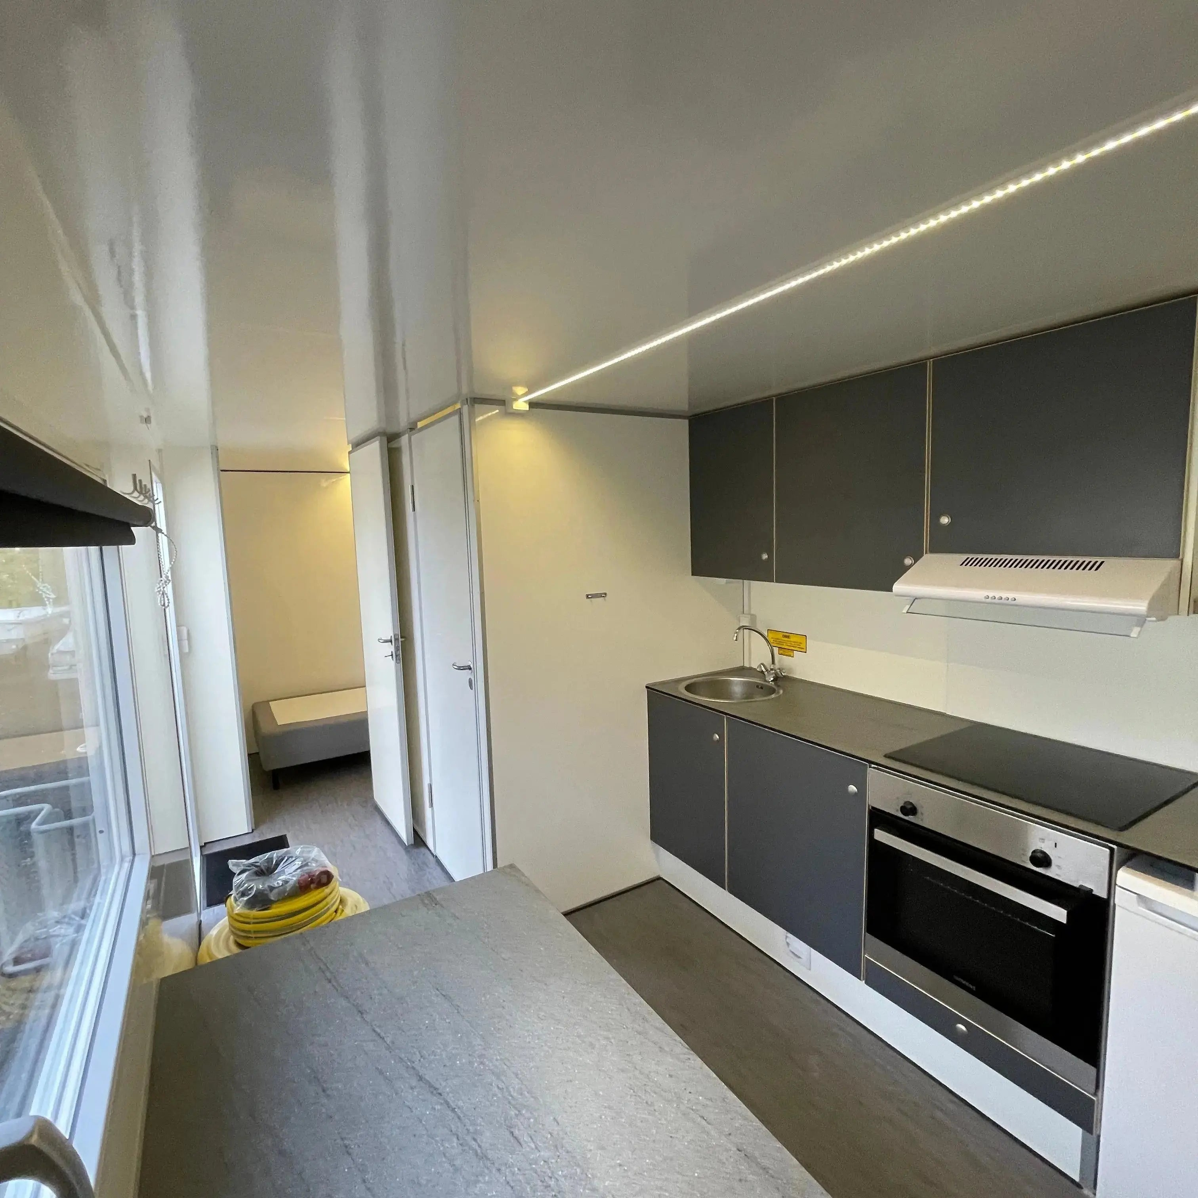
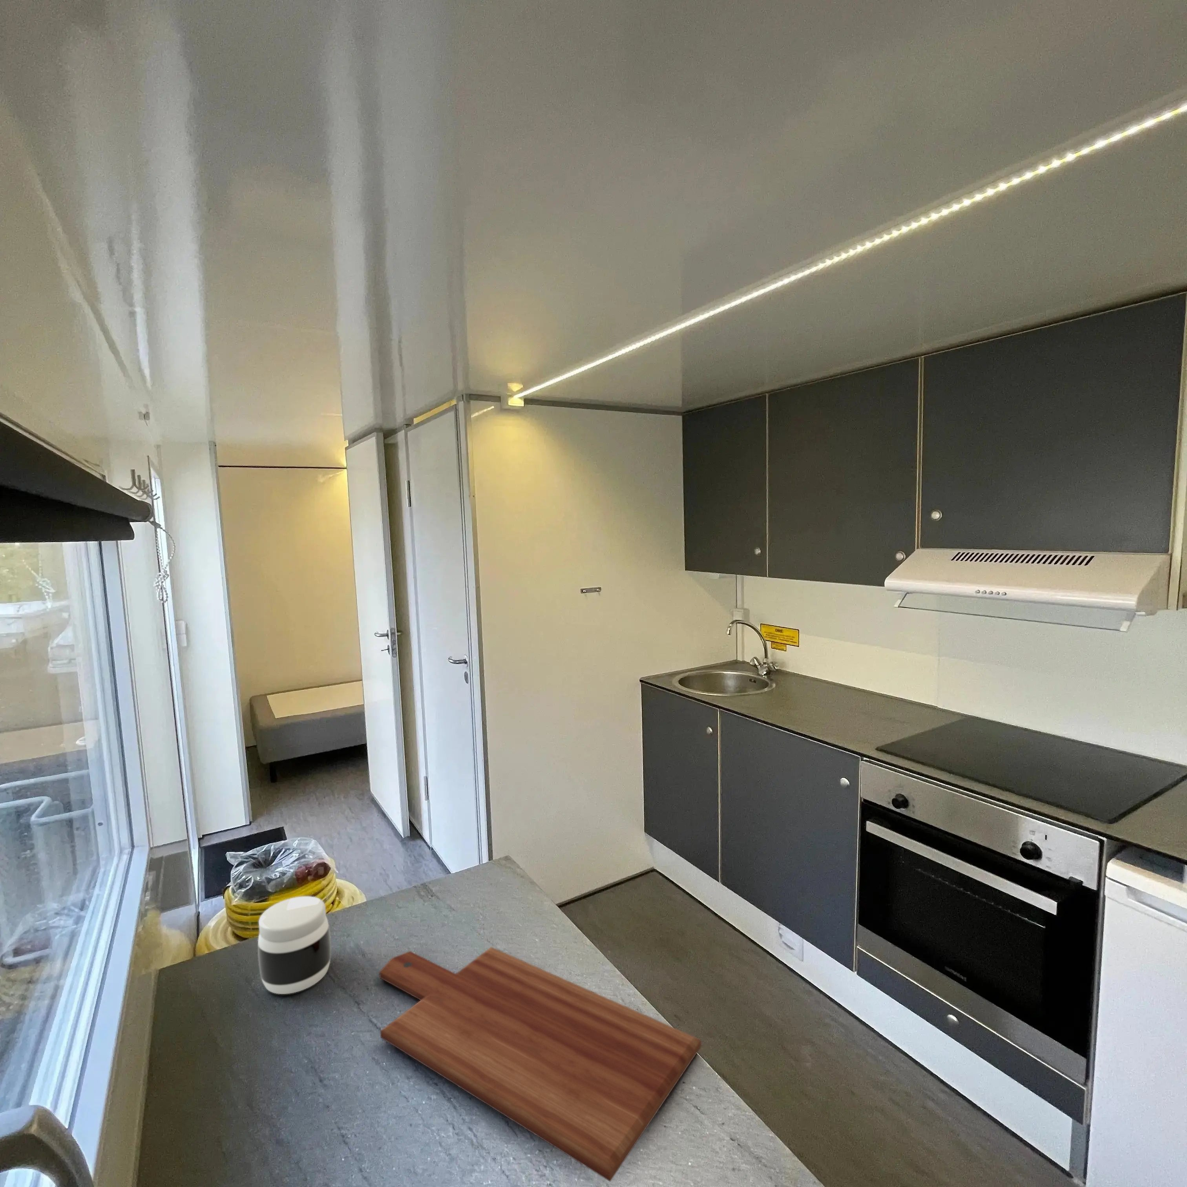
+ cutting board (530, 1035)
+ jar (295, 942)
